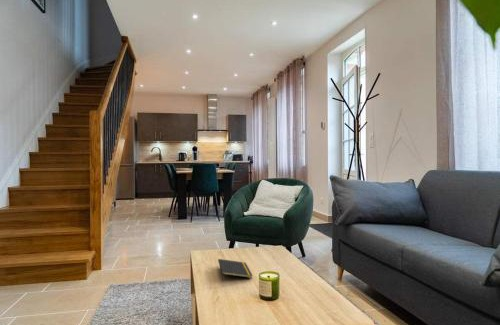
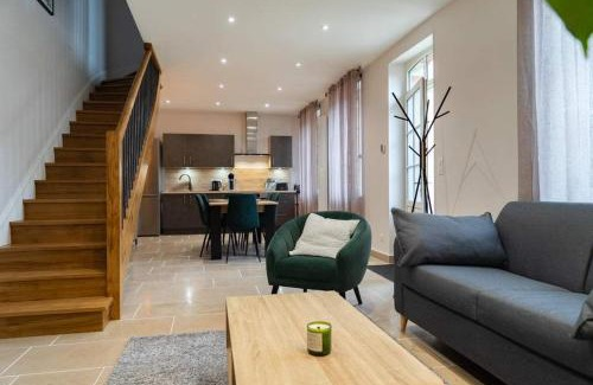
- notepad (234, 267)
